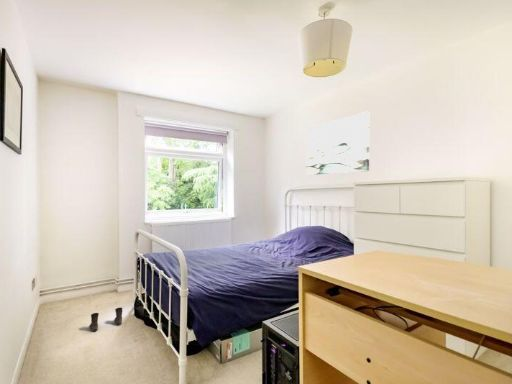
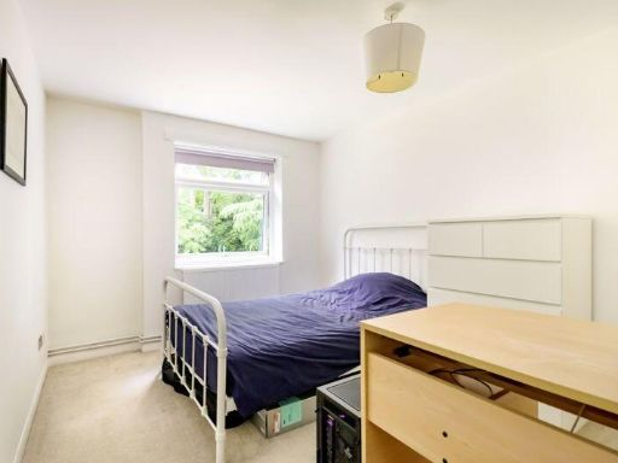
- wall art (333, 147)
- boots (98, 314)
